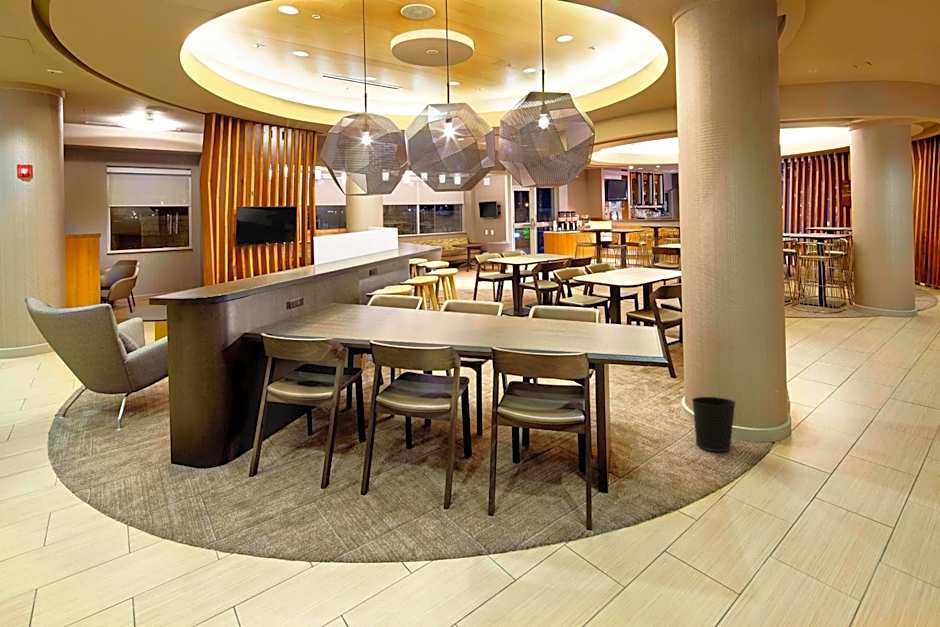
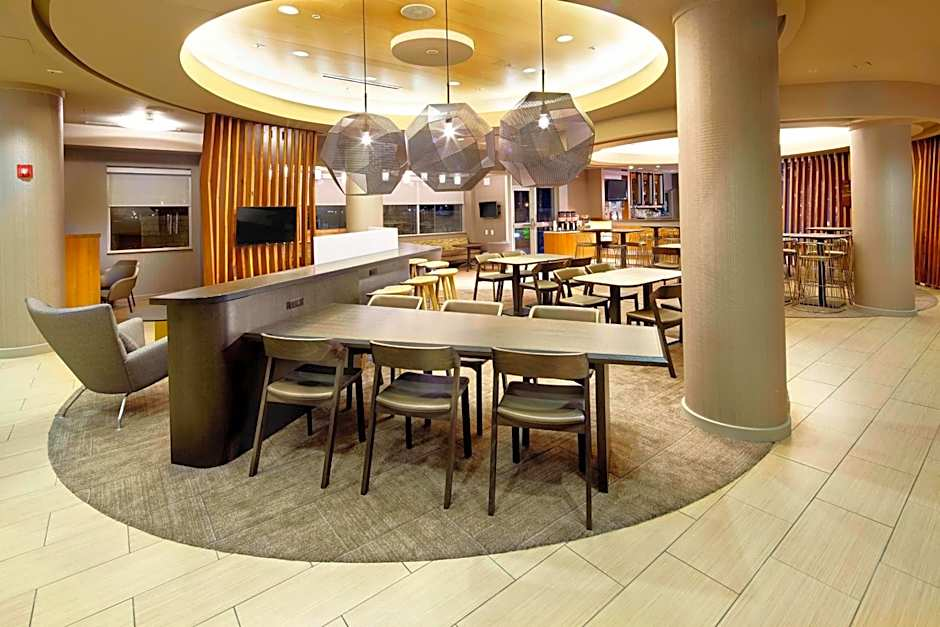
- wastebasket (713, 423)
